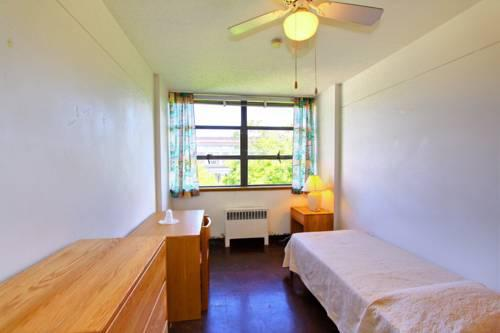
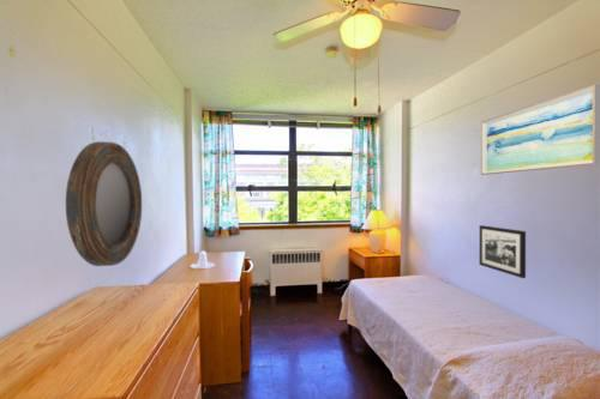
+ wall art (528, 138)
+ home mirror (112, 204)
+ picture frame (500, 249)
